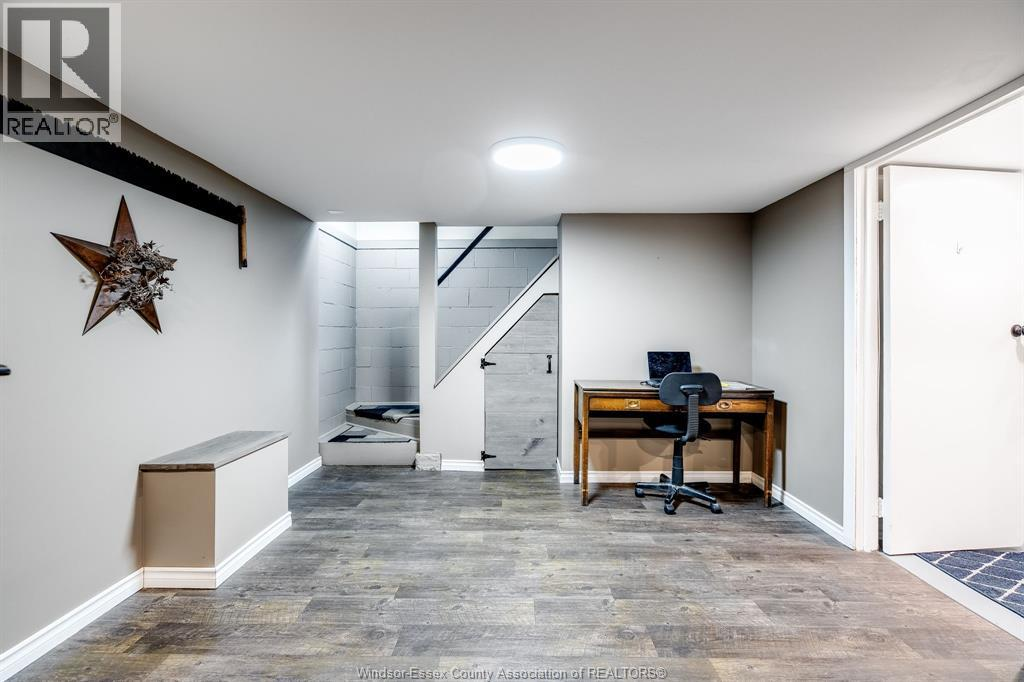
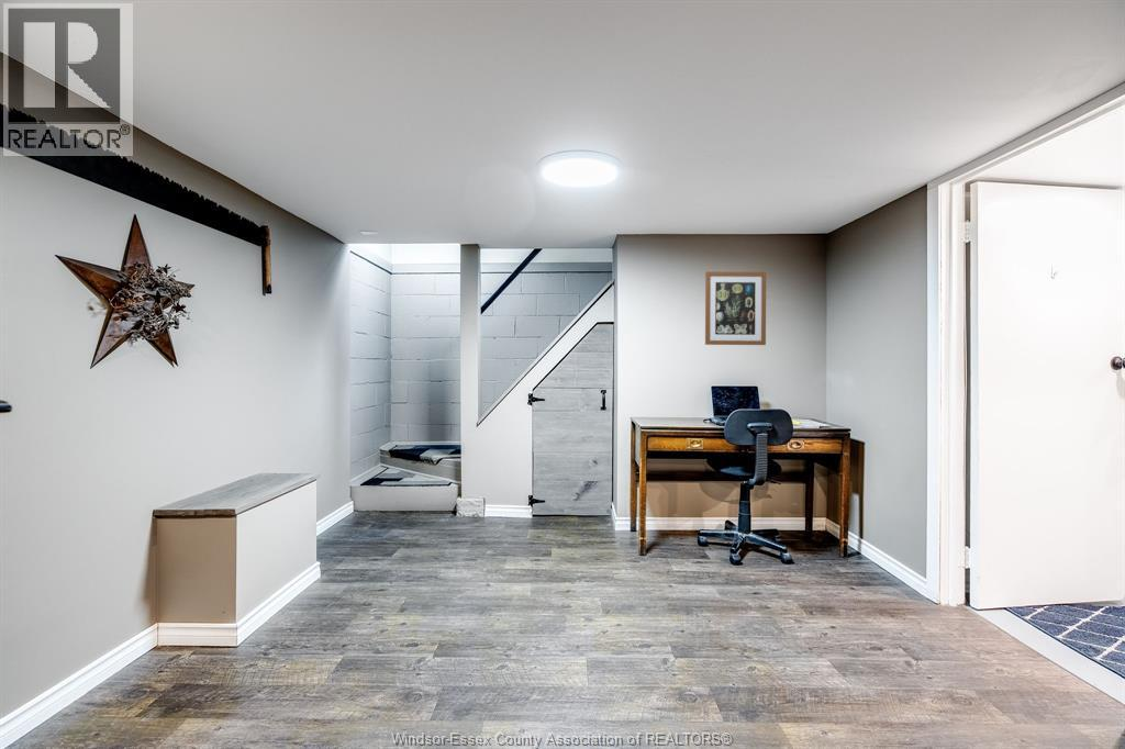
+ wall art (735, 308)
